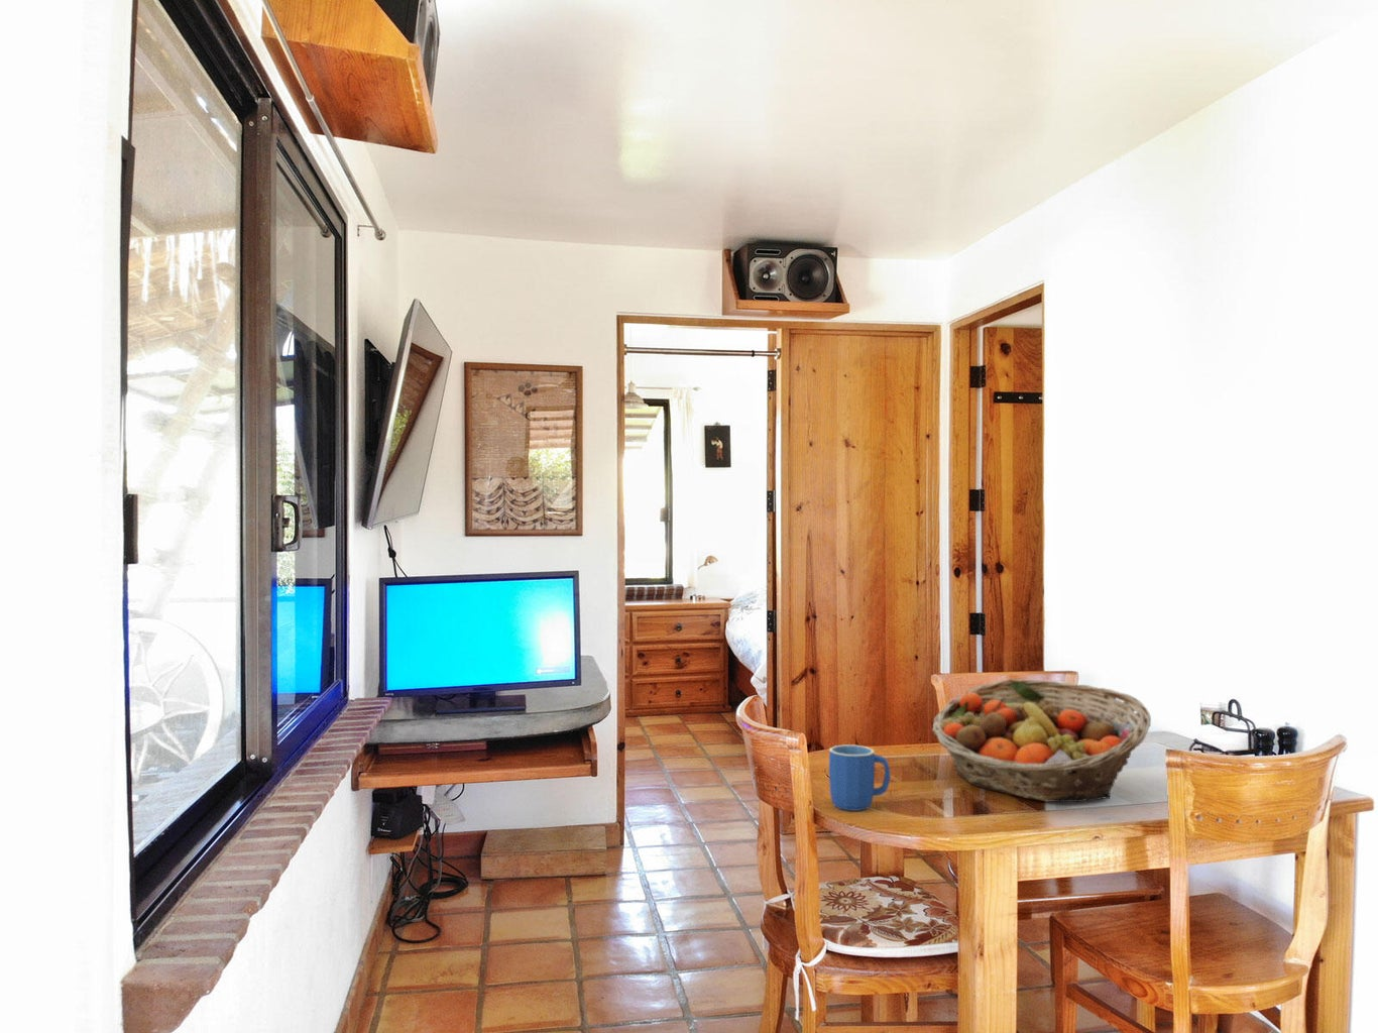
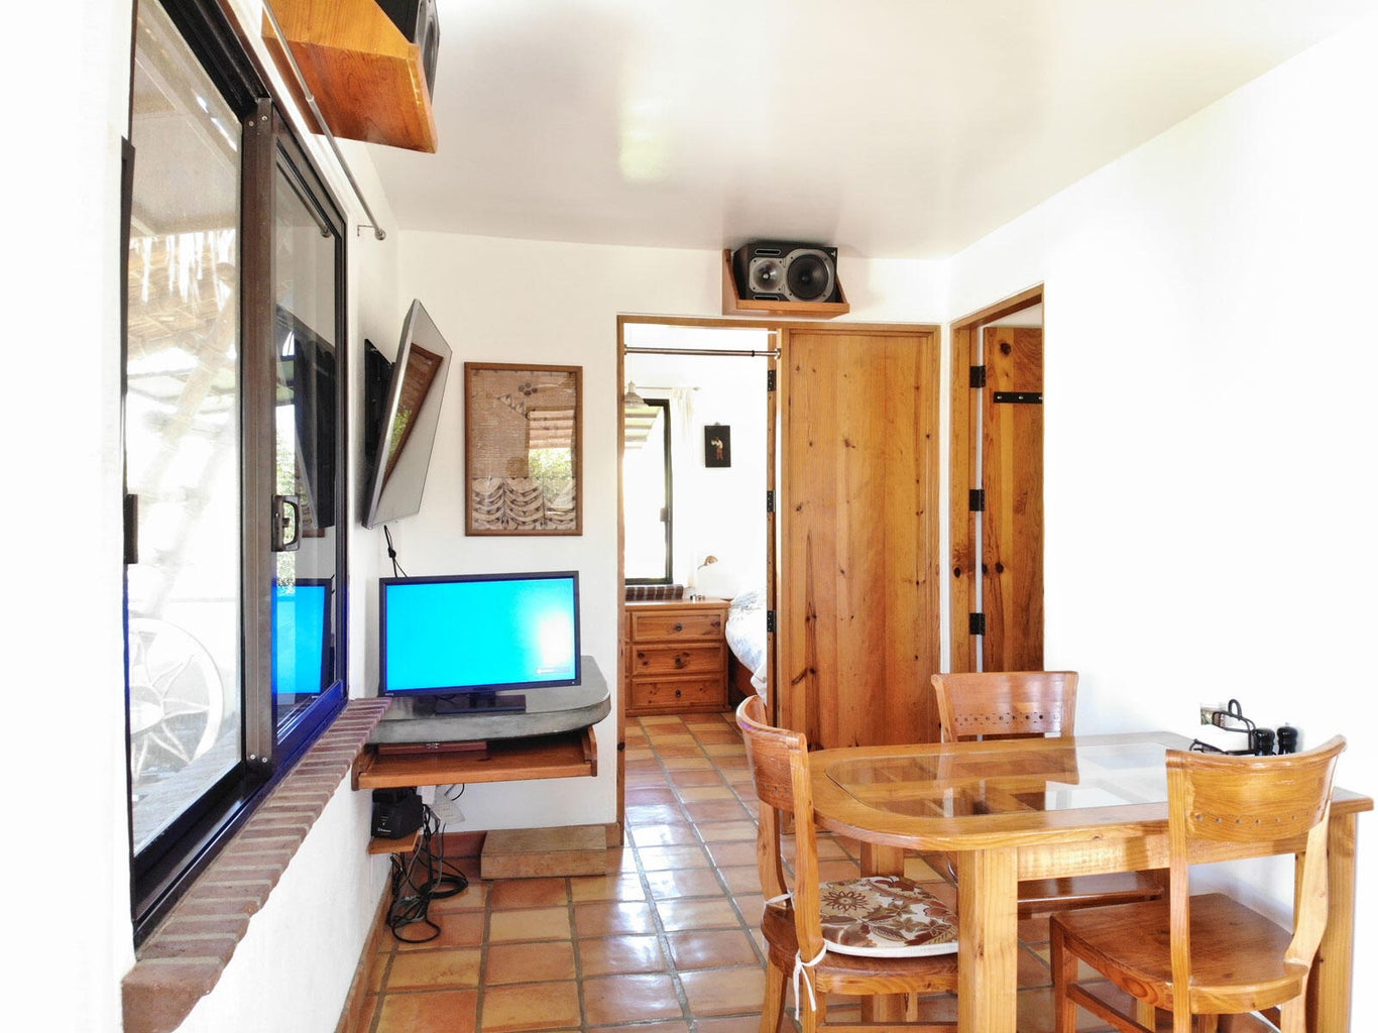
- fruit basket (1036, 737)
- mug (856, 778)
